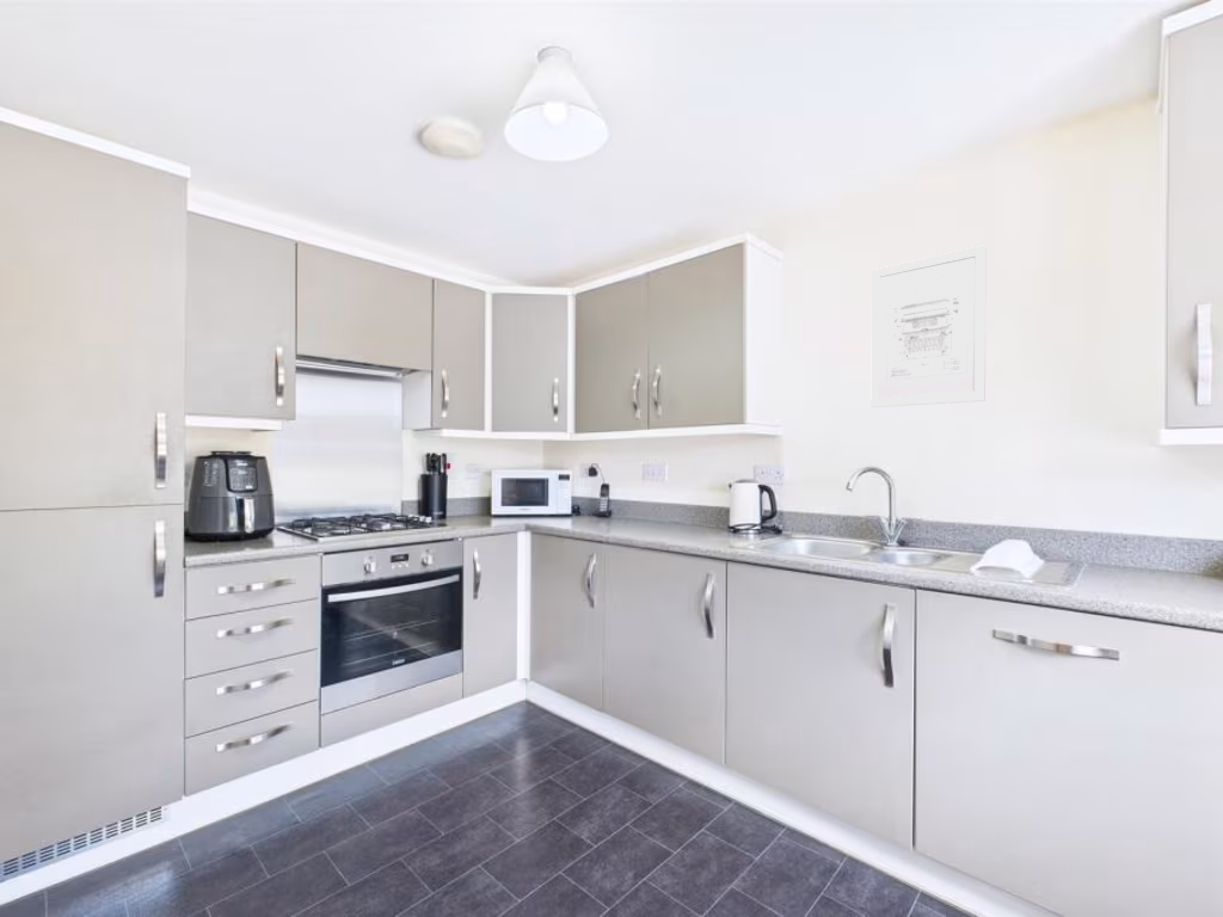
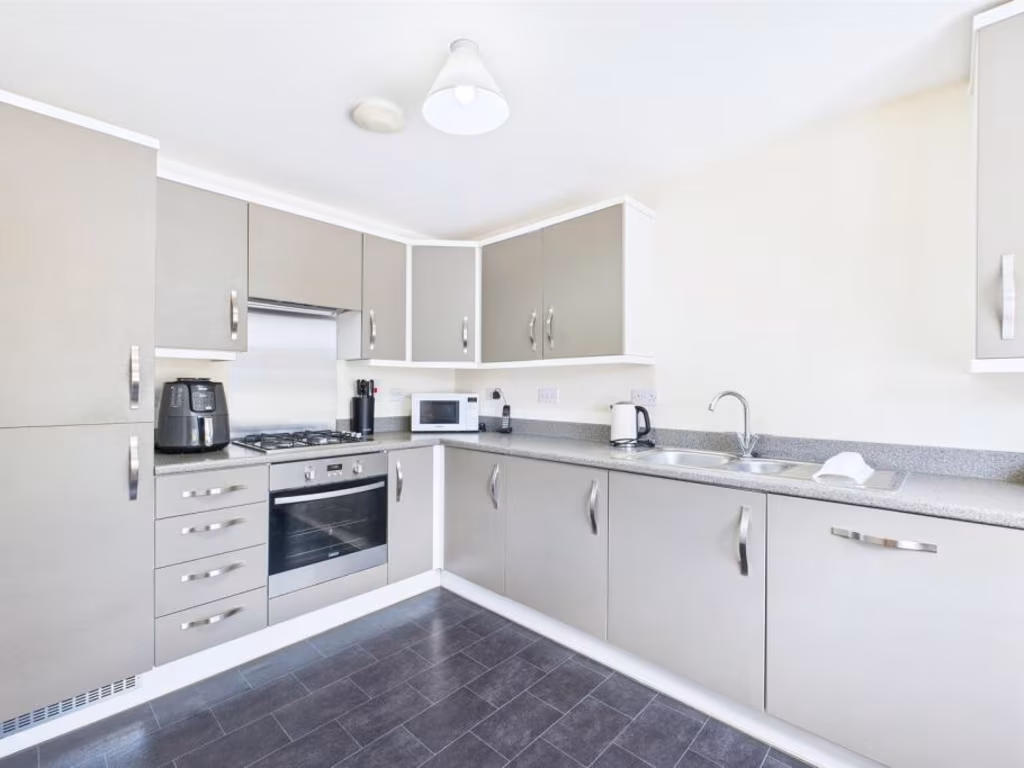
- wall art (924, 331)
